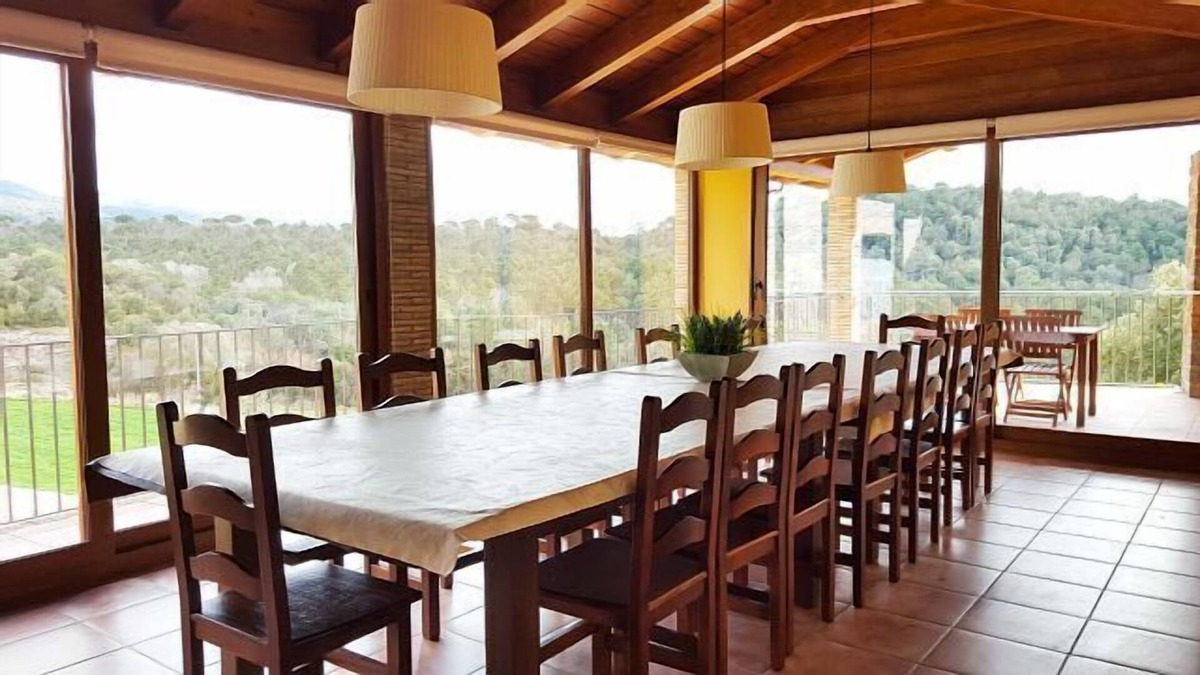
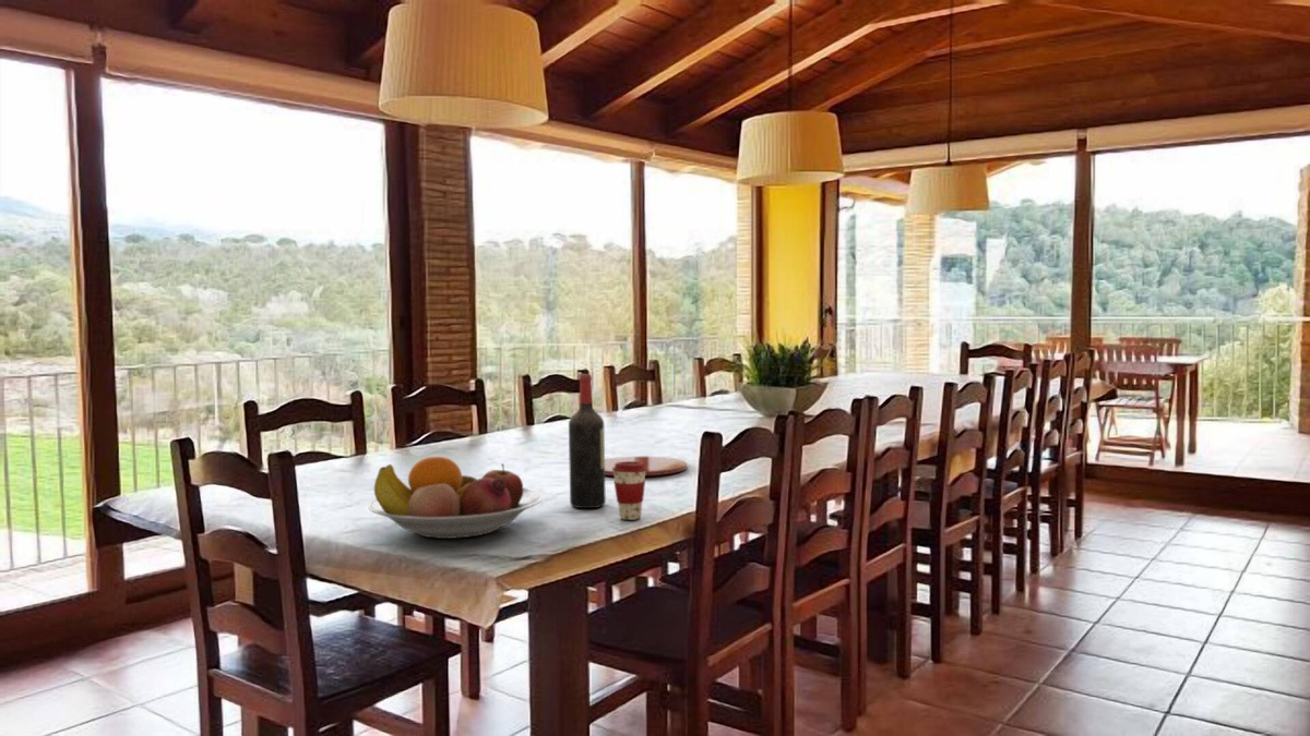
+ plate (636, 461)
+ fruit bowl (456, 493)
+ coffee cup (630, 490)
+ wine bottle (586, 439)
